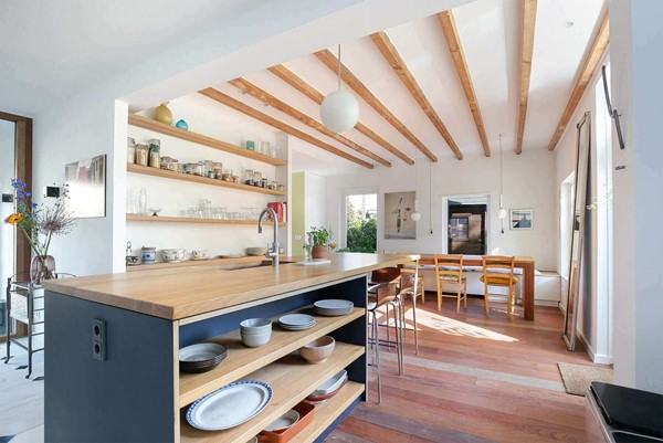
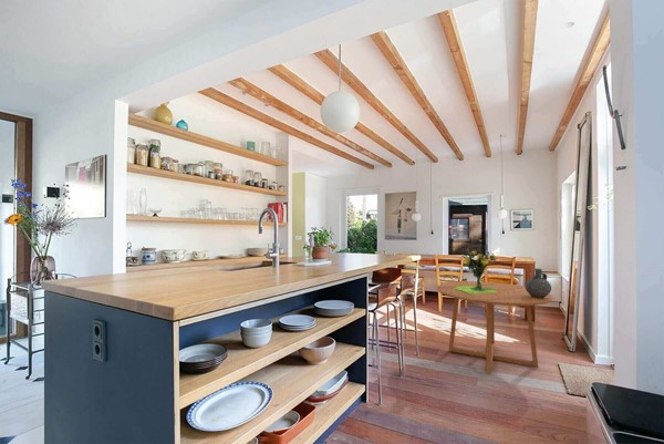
+ ceramic jug (538, 282)
+ bouquet (479, 268)
+ dining table (490, 323)
